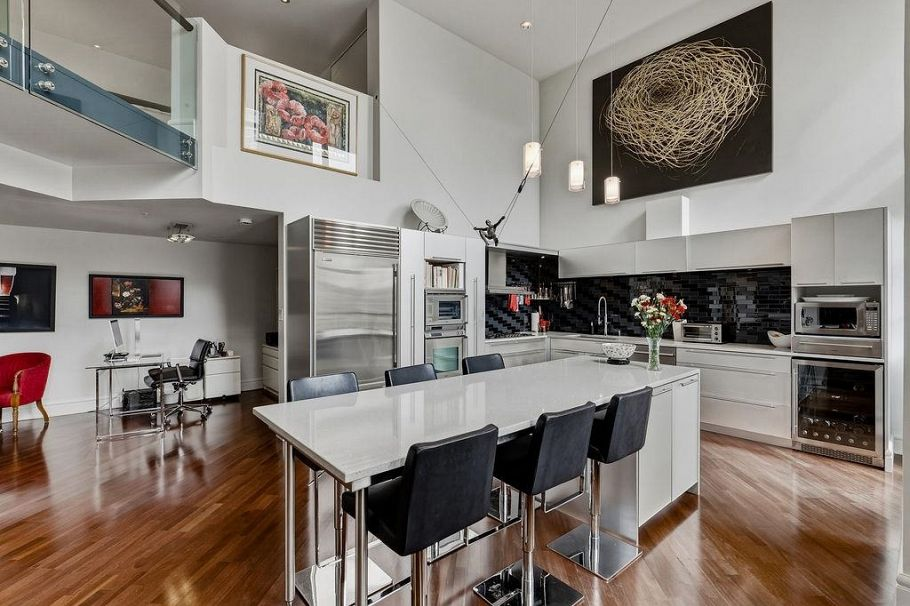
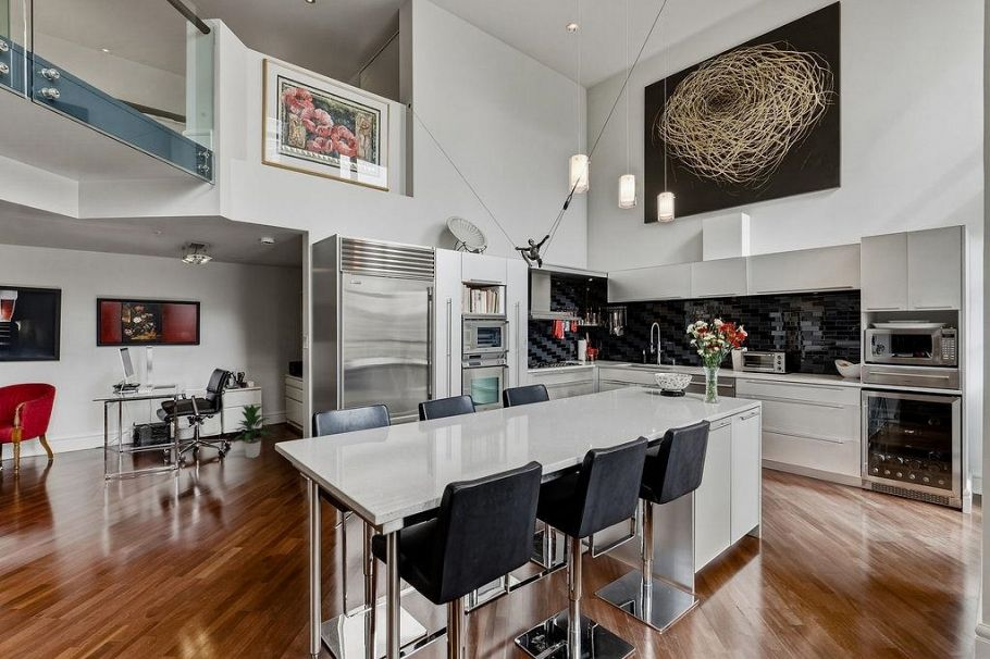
+ indoor plant (251, 428)
